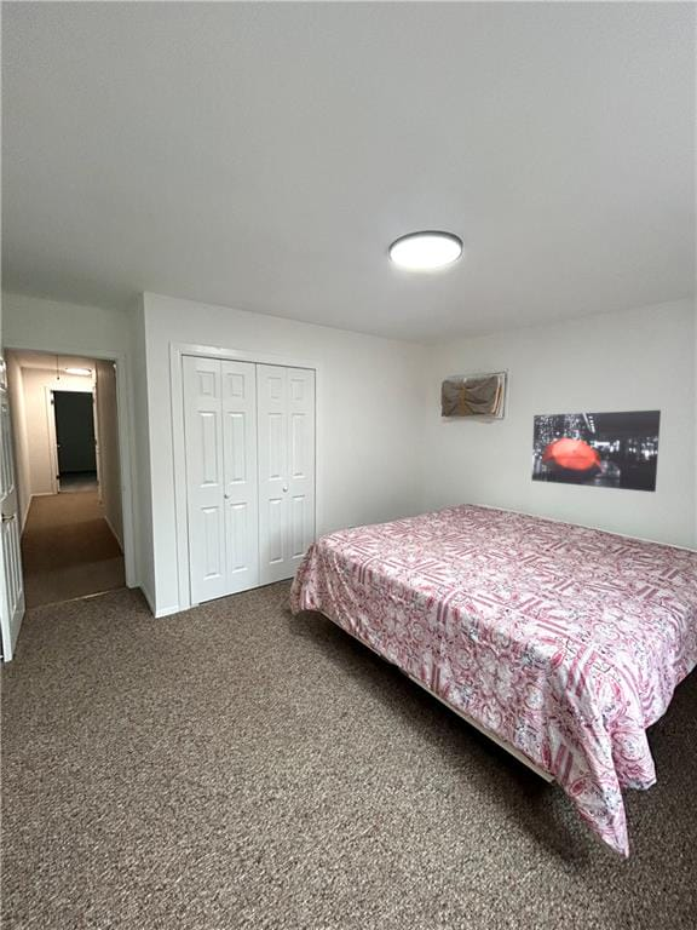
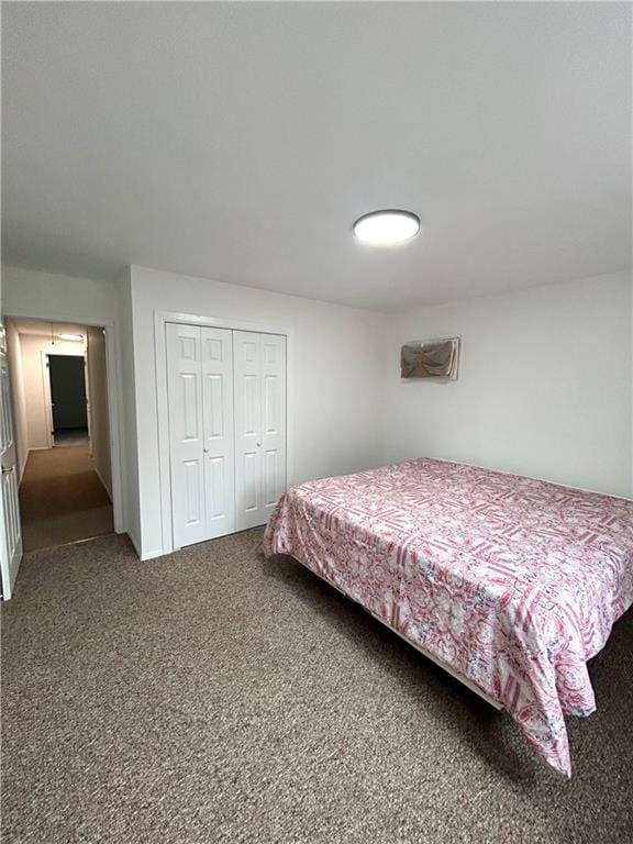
- wall art (588, 449)
